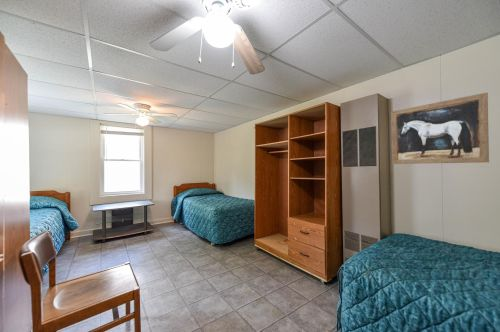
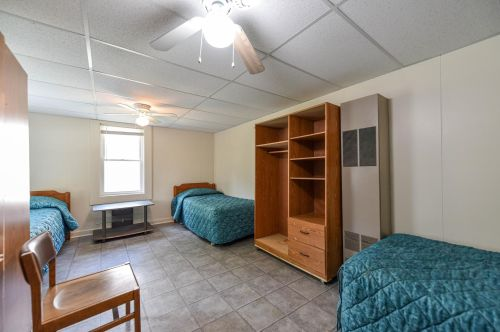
- wall art (433, 133)
